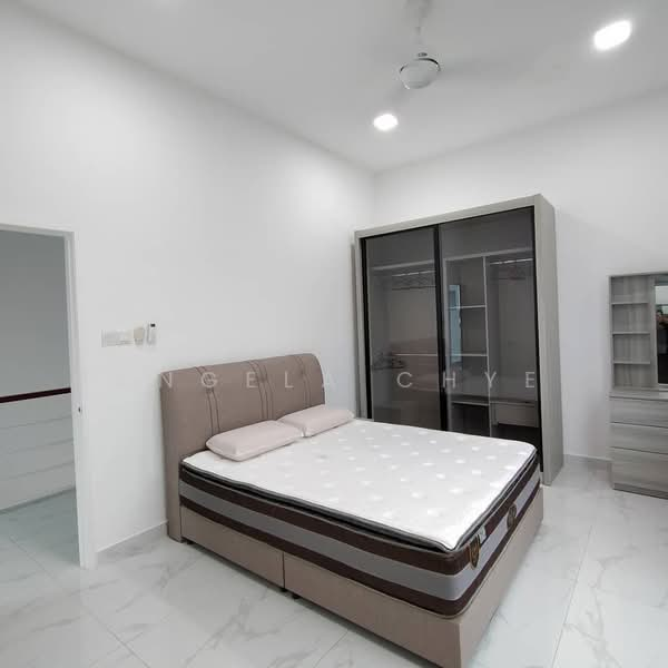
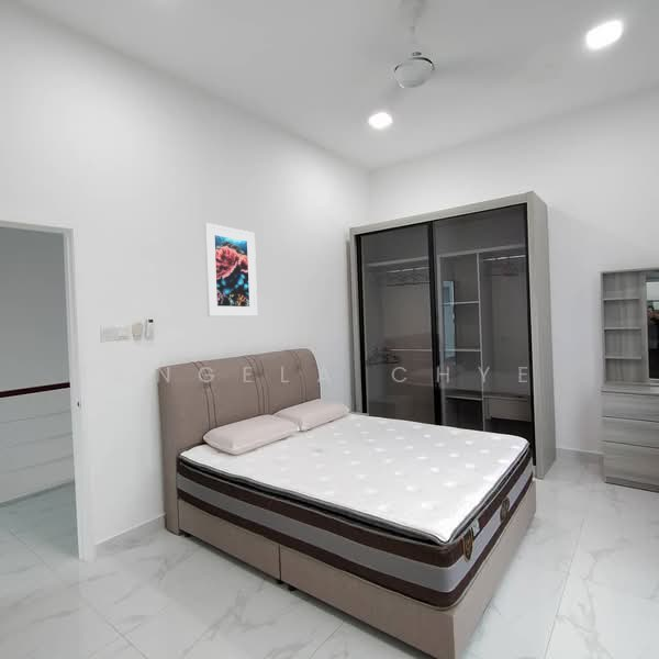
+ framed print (232, 271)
